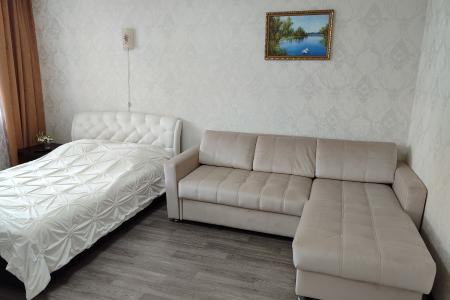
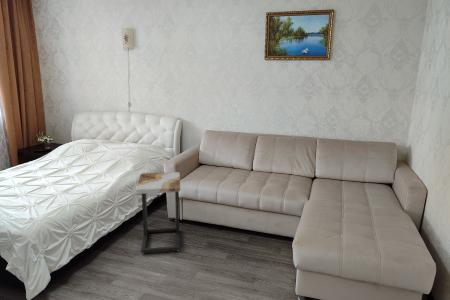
+ side table (146, 210)
